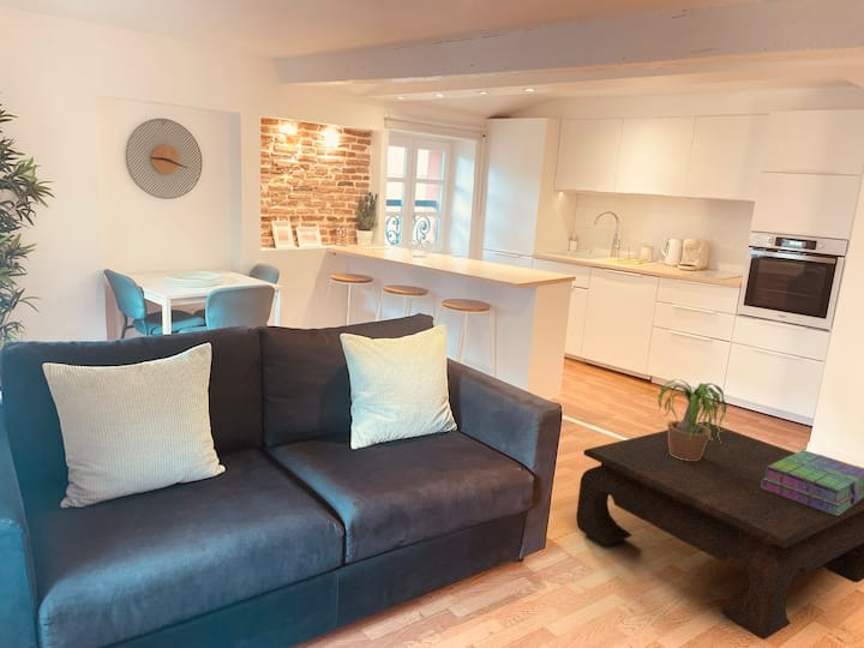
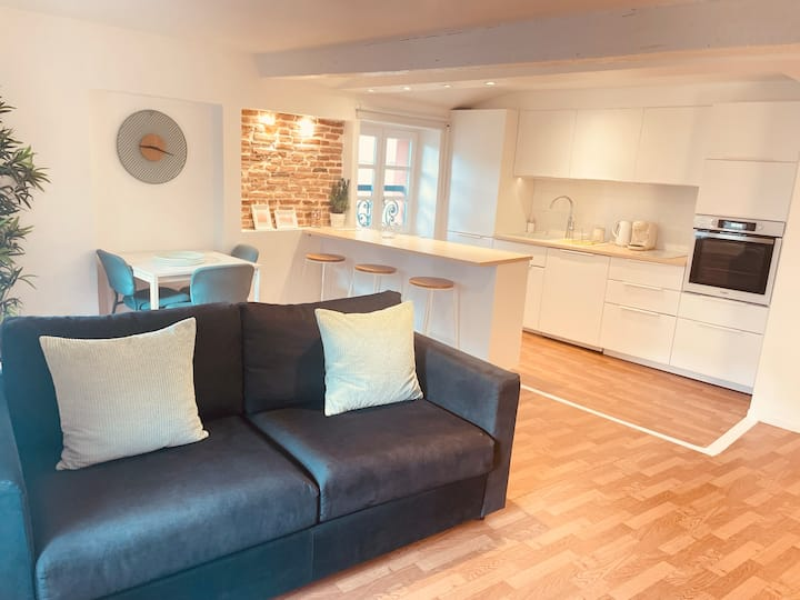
- potted plant (698, 420)
- coffee table (728, 511)
- stack of books (817, 479)
